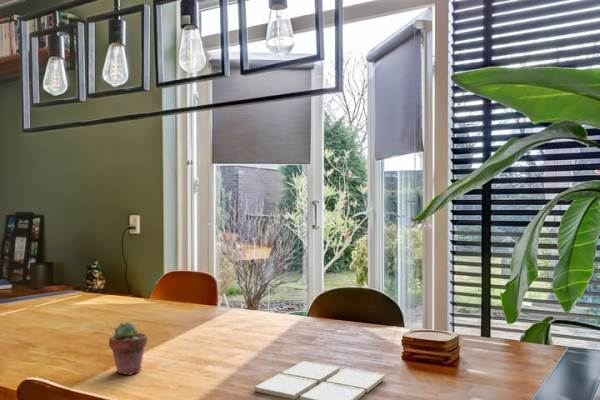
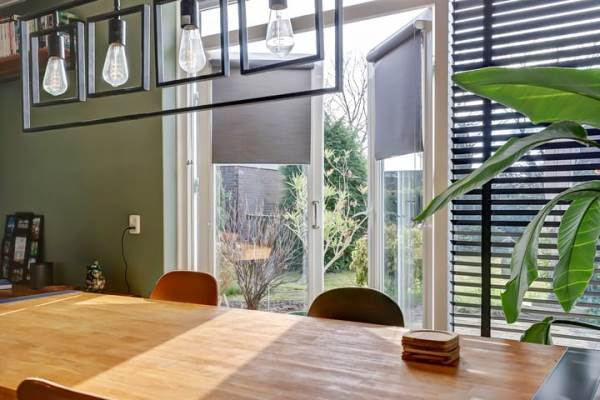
- potted succulent (128, 346)
- drink coaster (321, 383)
